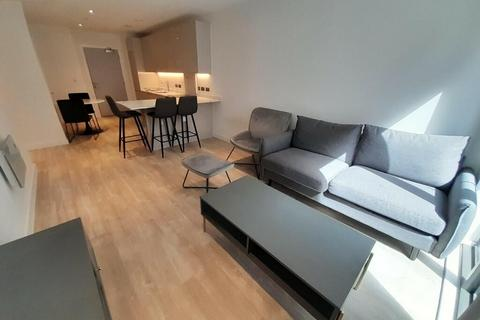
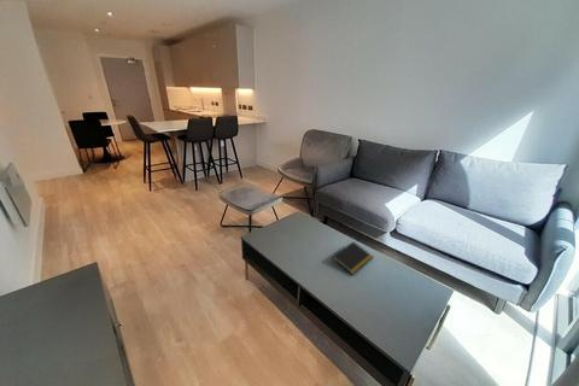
+ notepad (352, 257)
